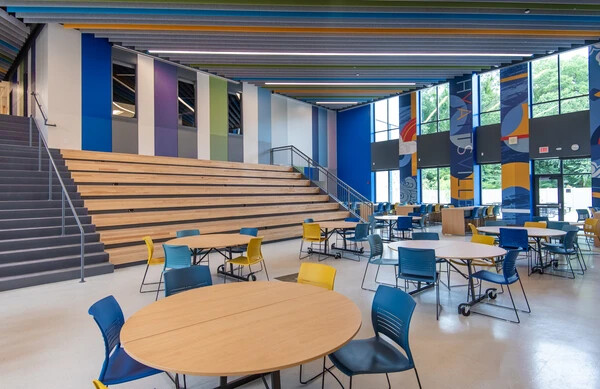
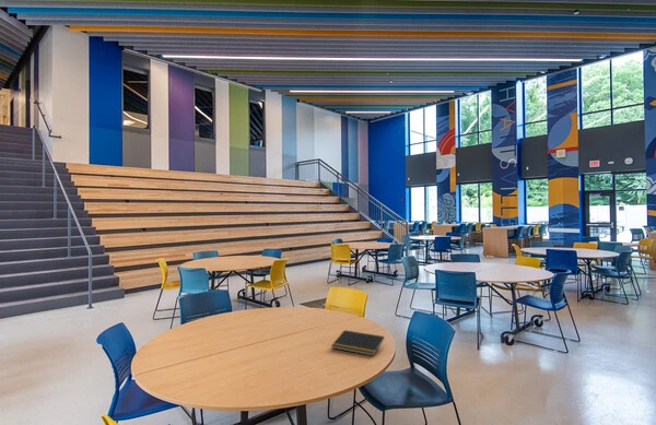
+ notepad (358, 342)
